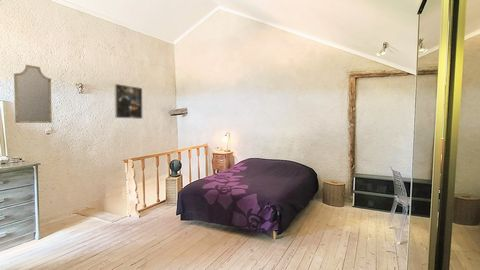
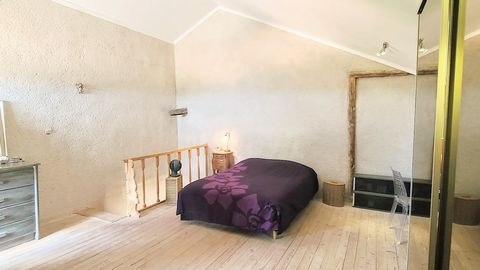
- home mirror (34, 94)
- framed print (129, 102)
